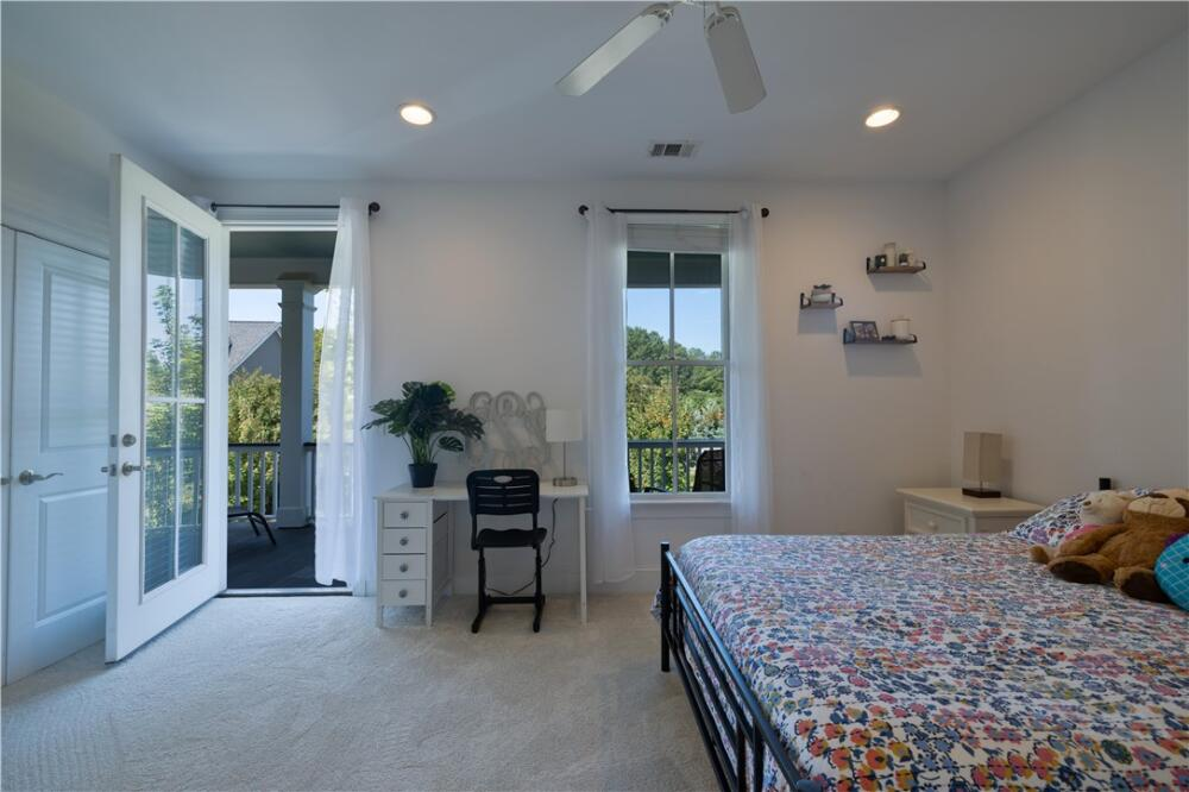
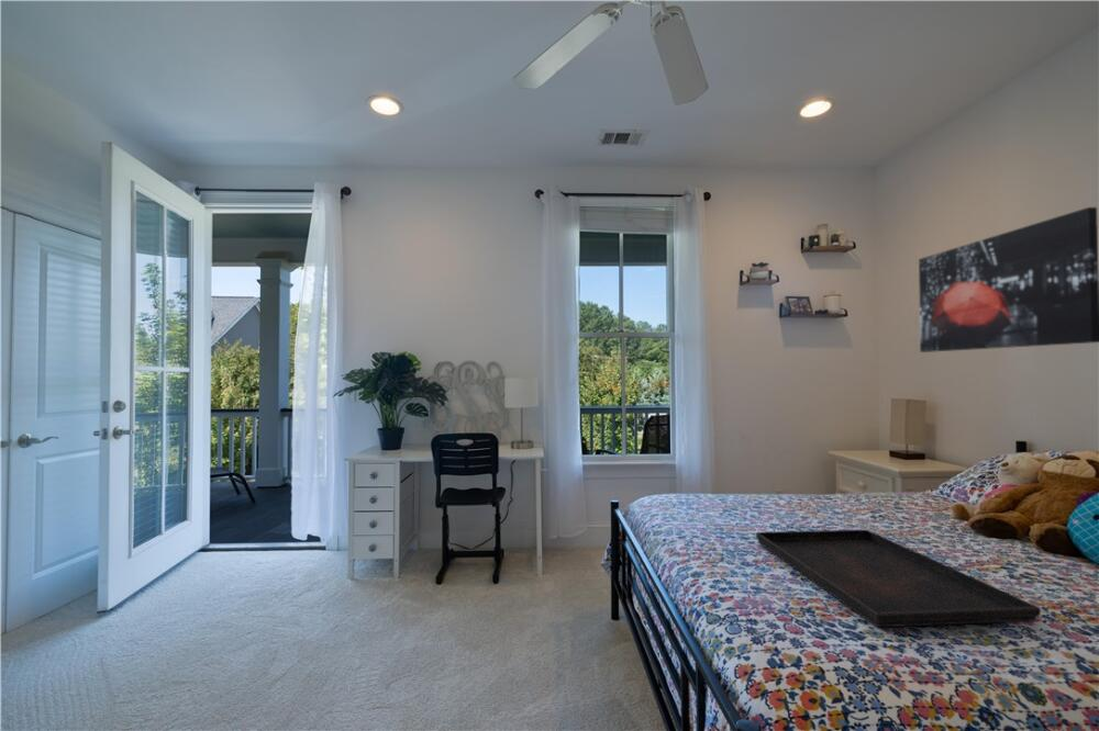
+ wall art (992, 292)
+ serving tray (870, 569)
